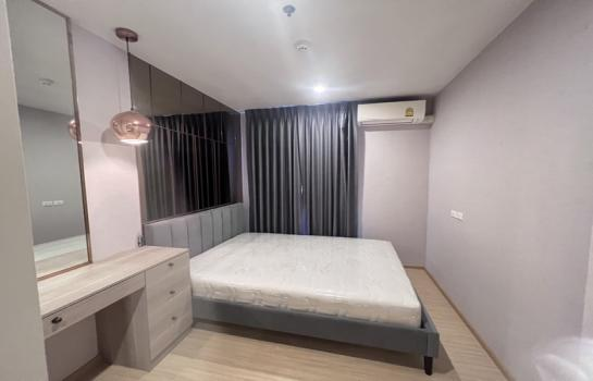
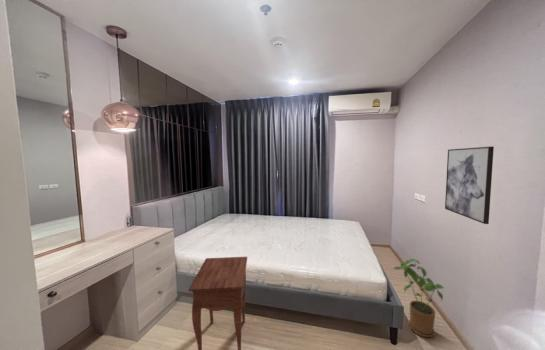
+ side table (223, 305)
+ house plant (420, 295)
+ wall art (465, 182)
